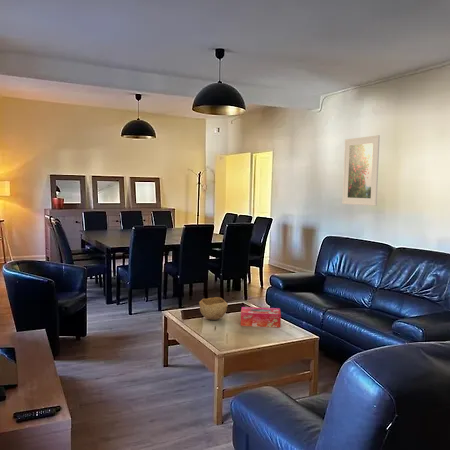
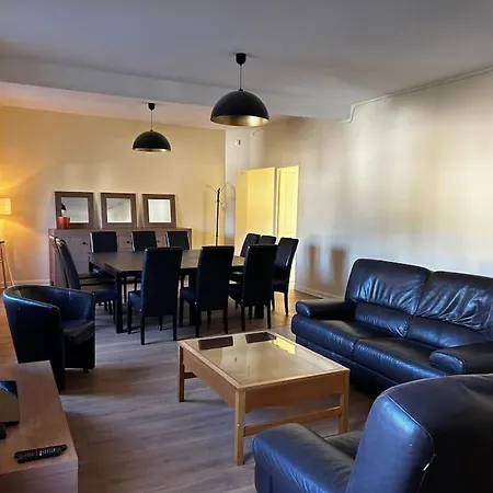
- tissue box (260, 316)
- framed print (360, 171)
- bowl (213, 309)
